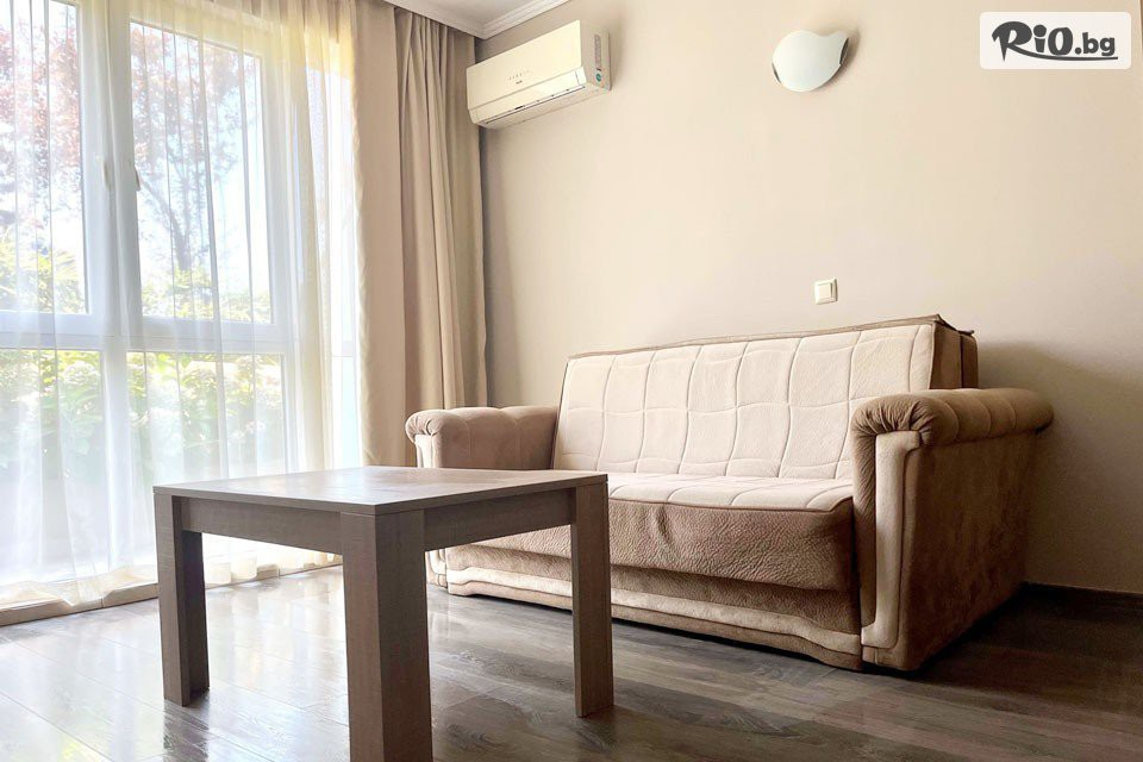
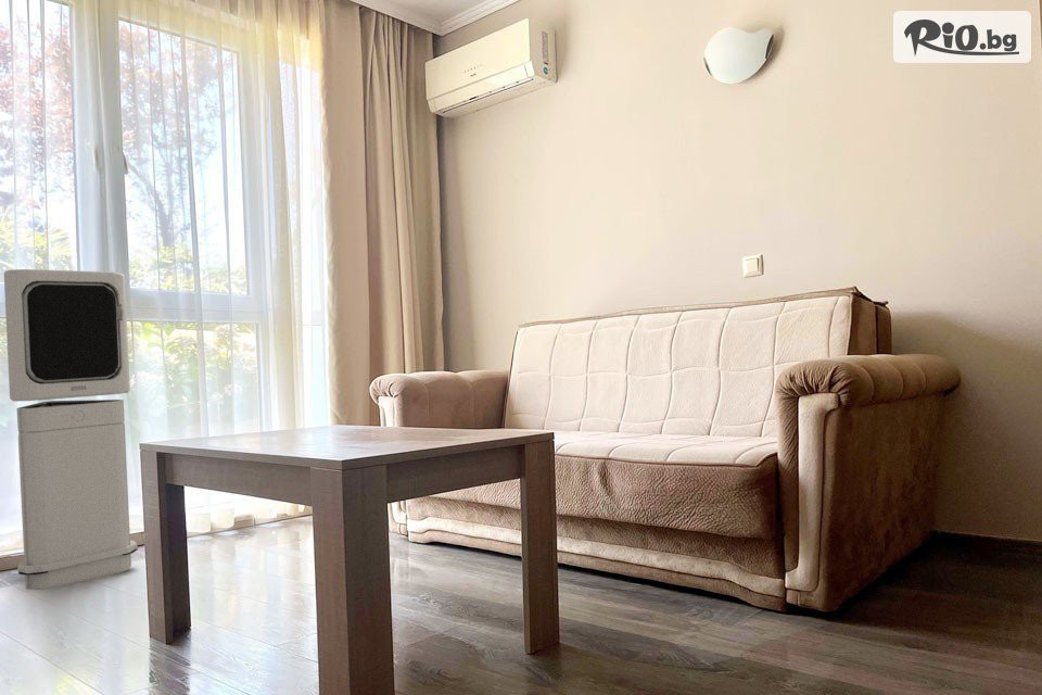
+ air purifier (62, 424)
